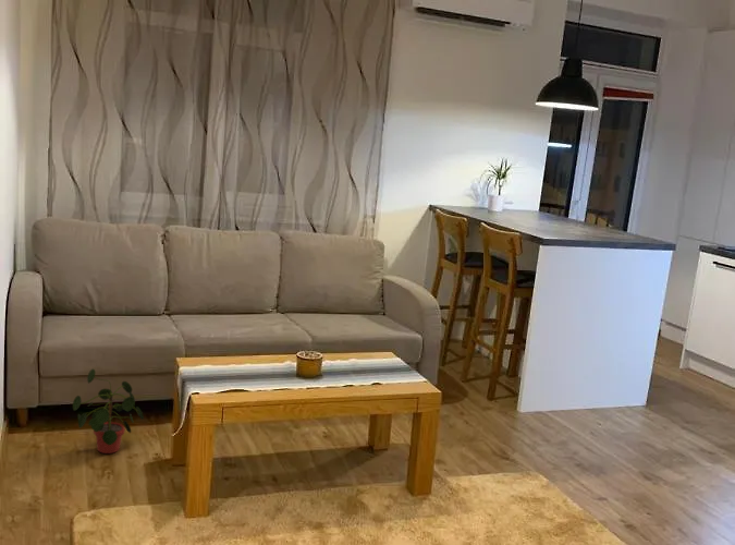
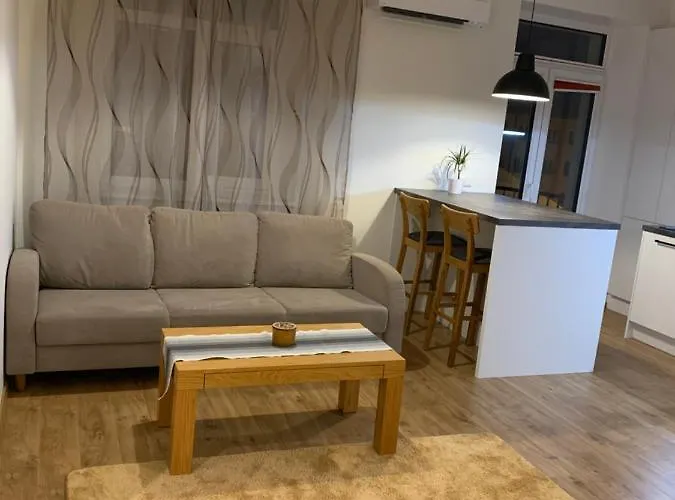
- potted plant (105, 411)
